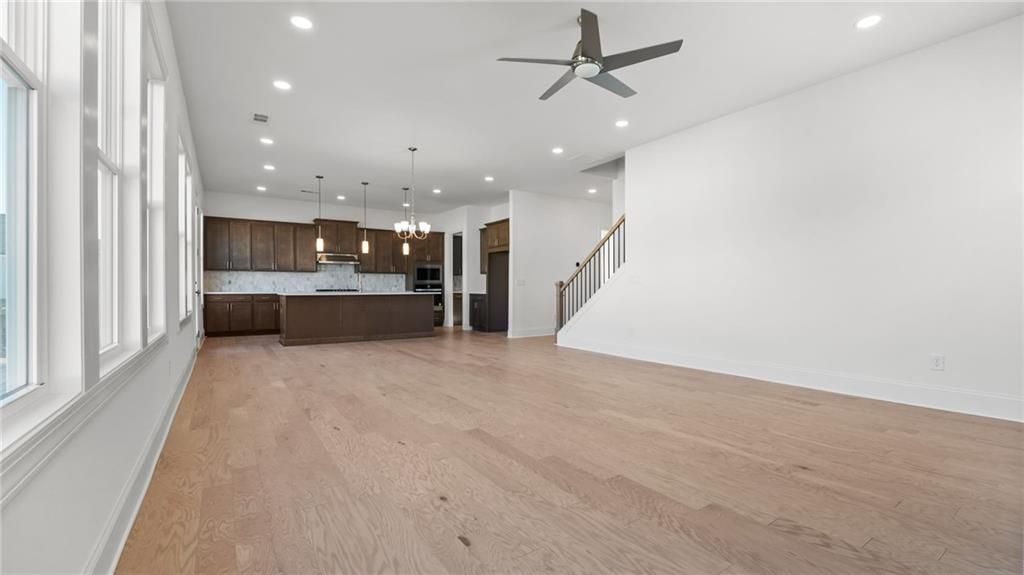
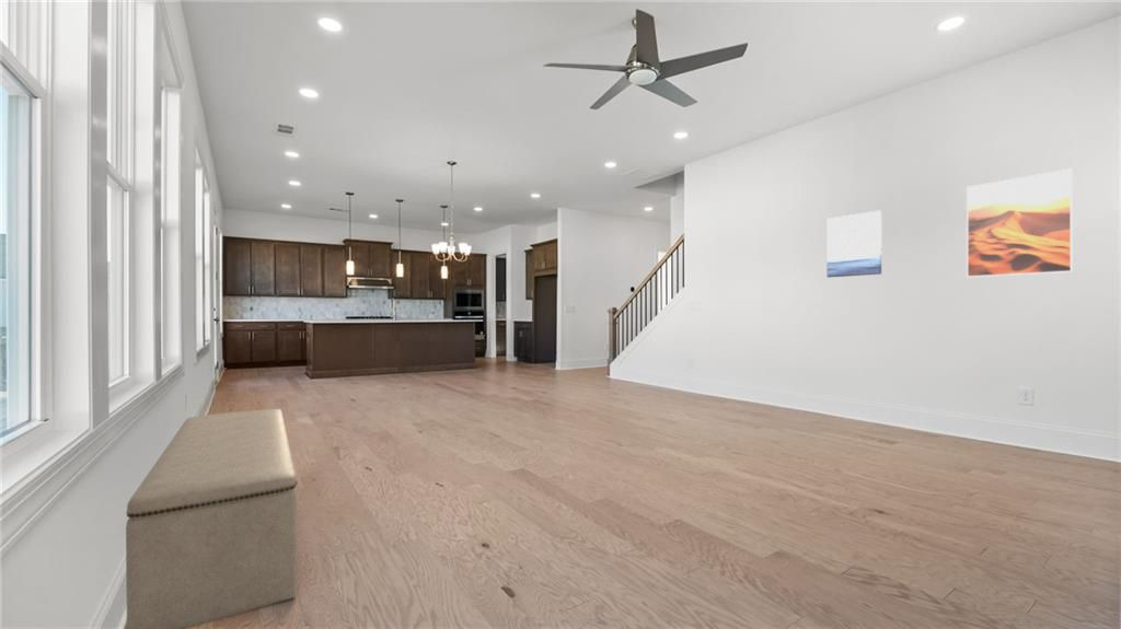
+ bench (229, 485)
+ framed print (1016, 226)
+ wall art (853, 245)
